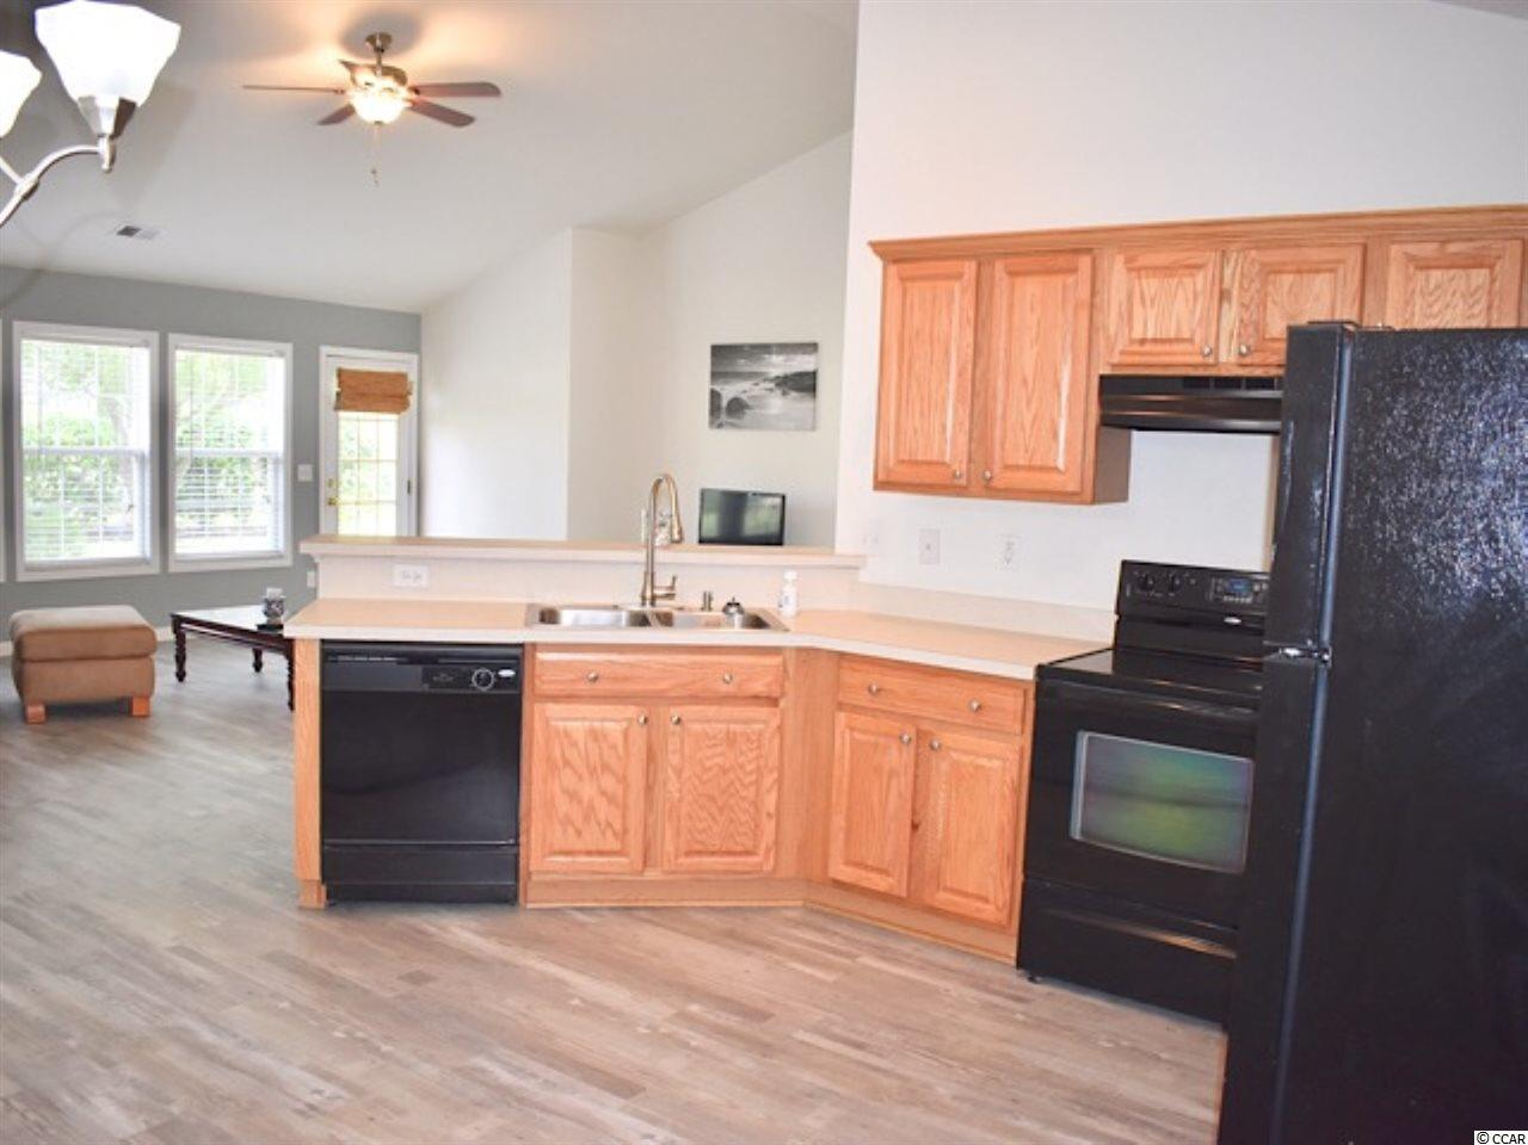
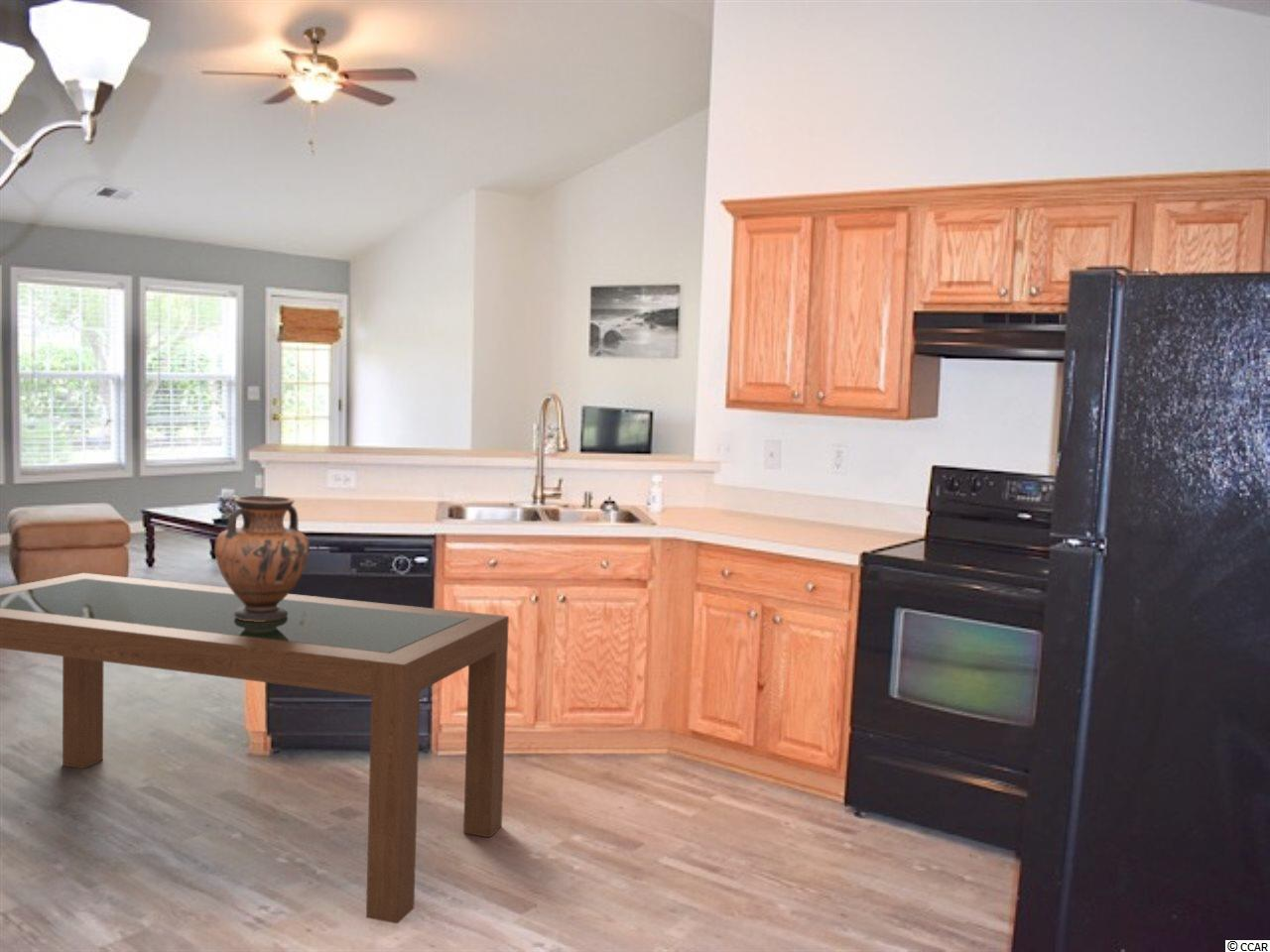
+ vase (262, 556)
+ dining table (221, 676)
